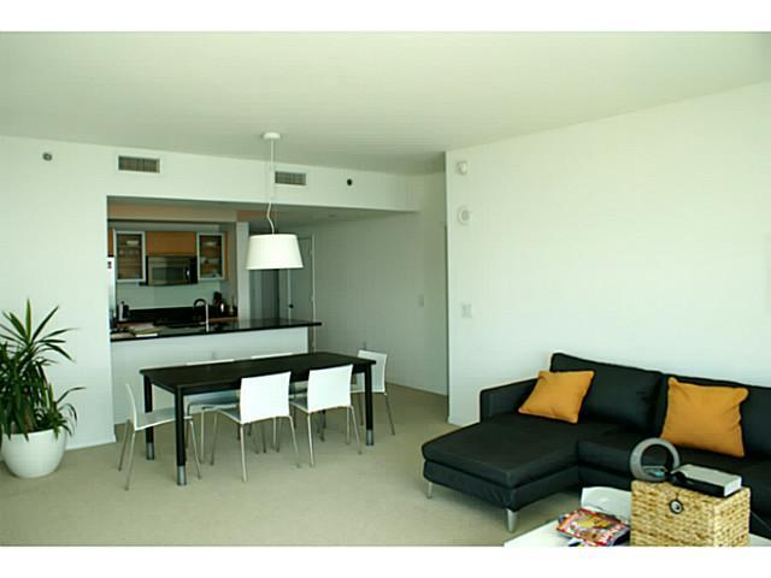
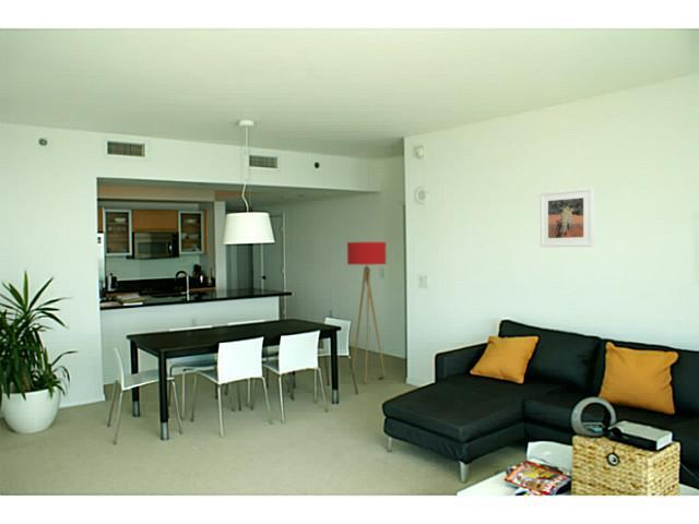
+ floor lamp (367, 310)
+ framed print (566, 218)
